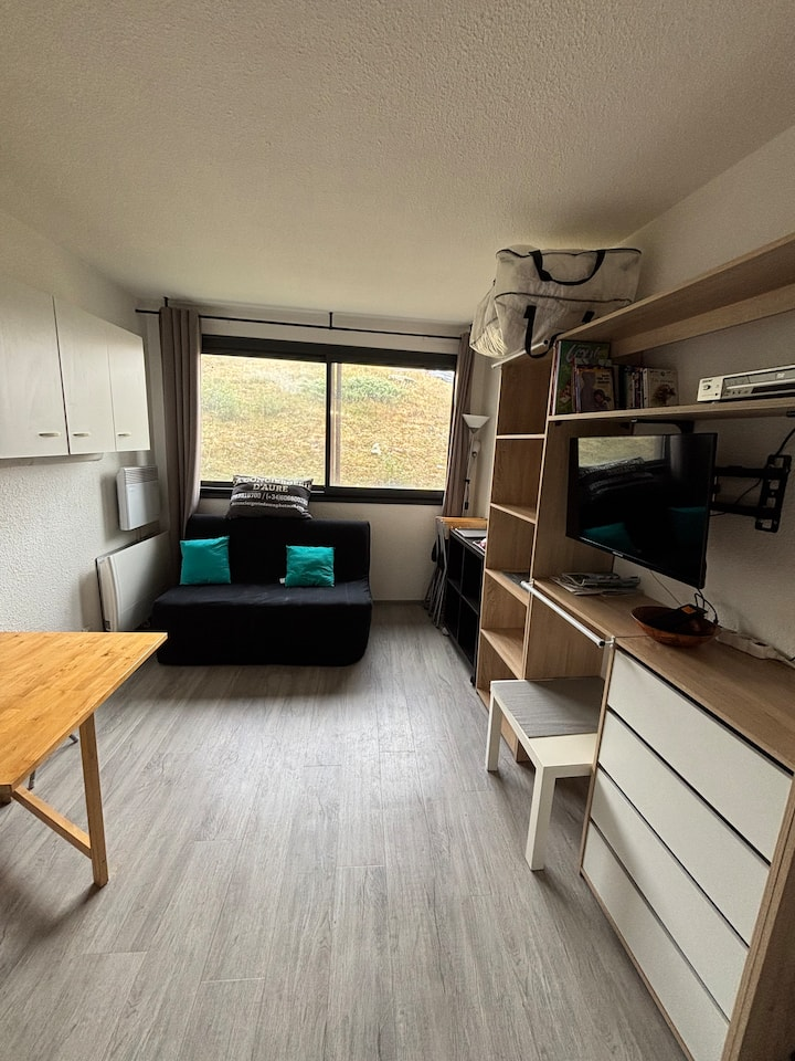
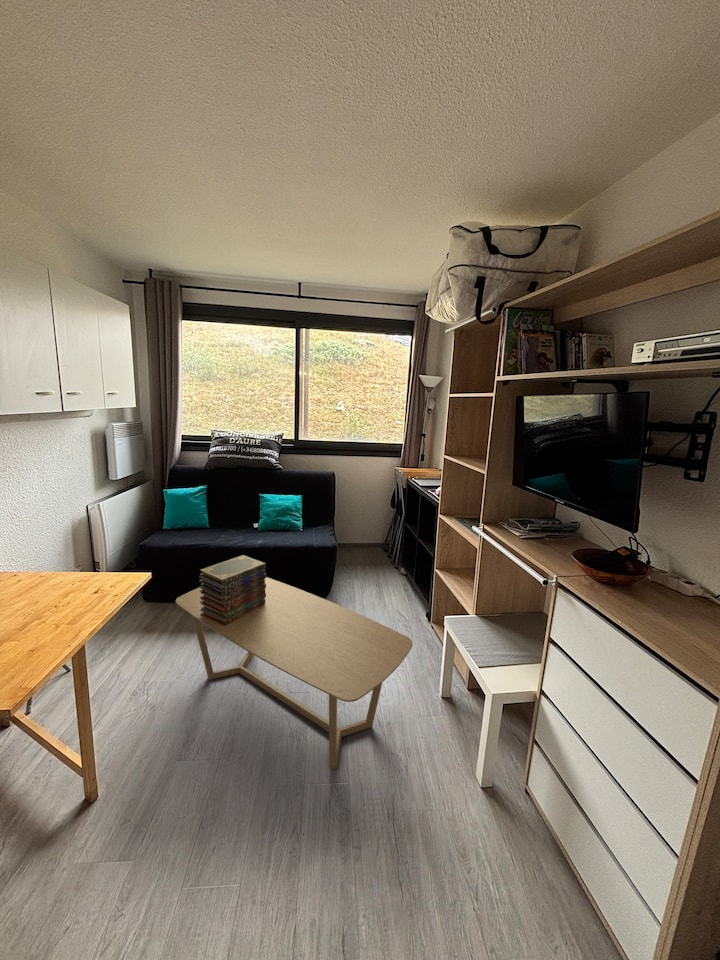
+ book stack (233, 587)
+ coffee table (284, 660)
